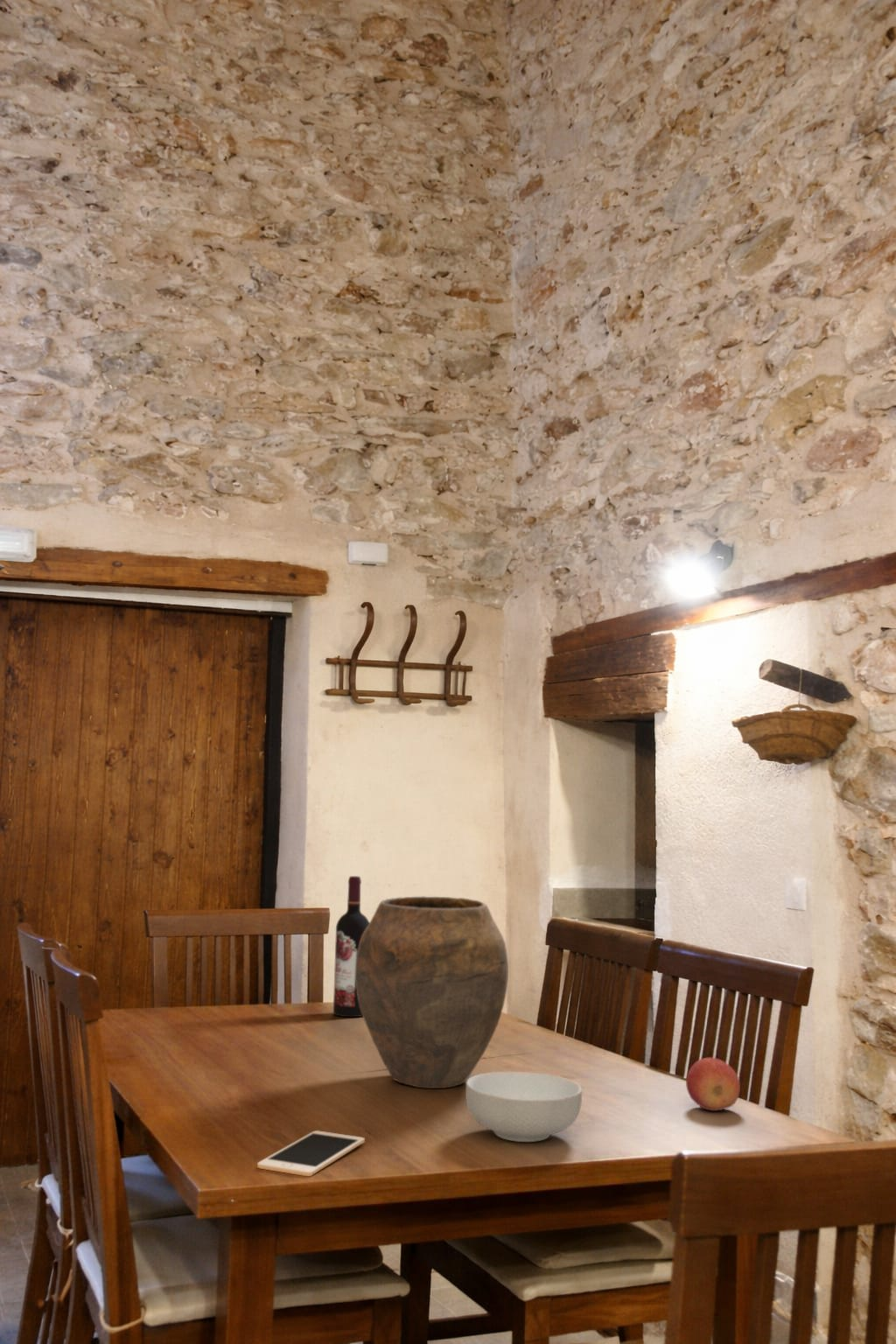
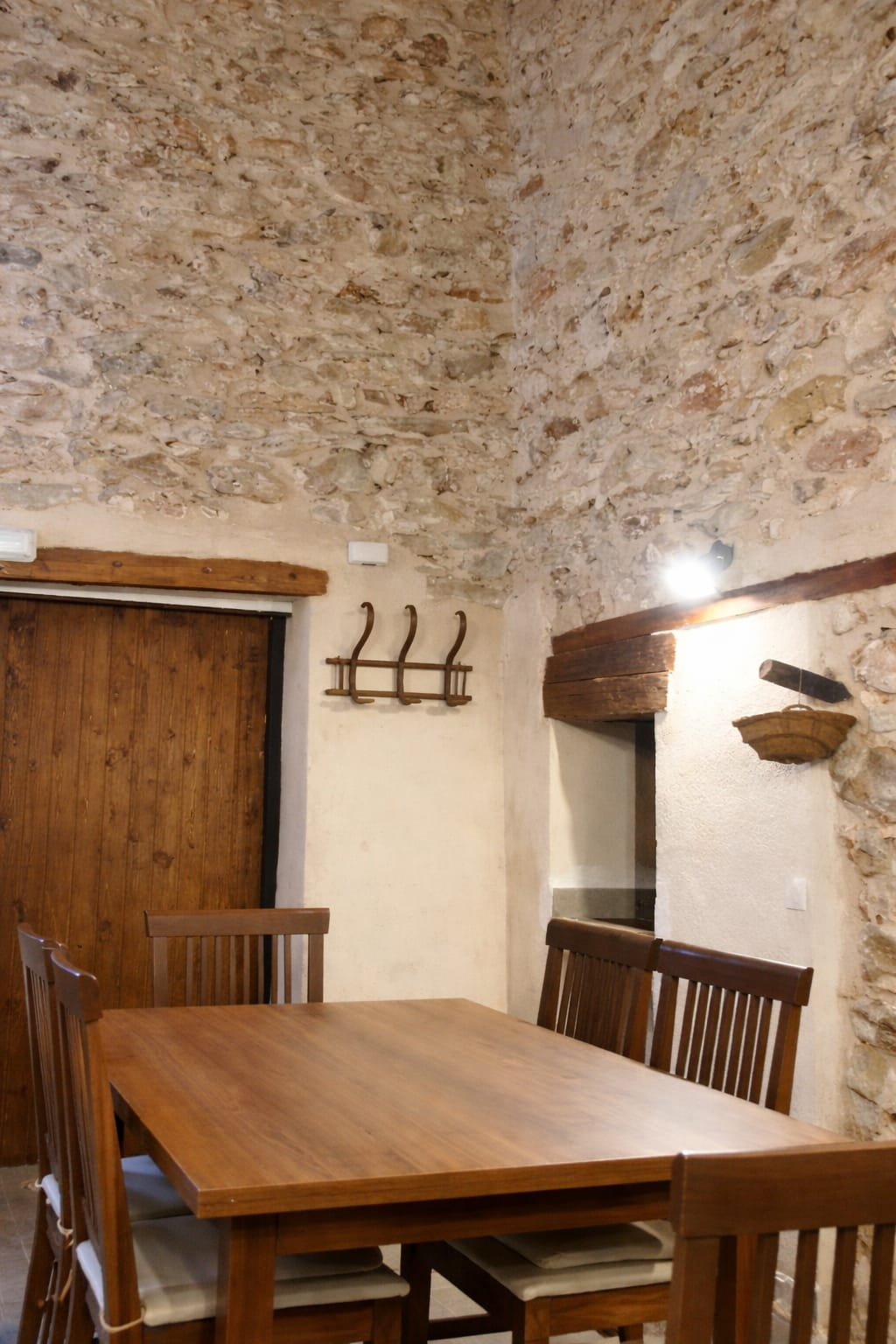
- cell phone (312, 1152)
- vase (431, 990)
- wine bottle (353, 944)
- apple (712, 1084)
- cereal bowl (523, 1109)
